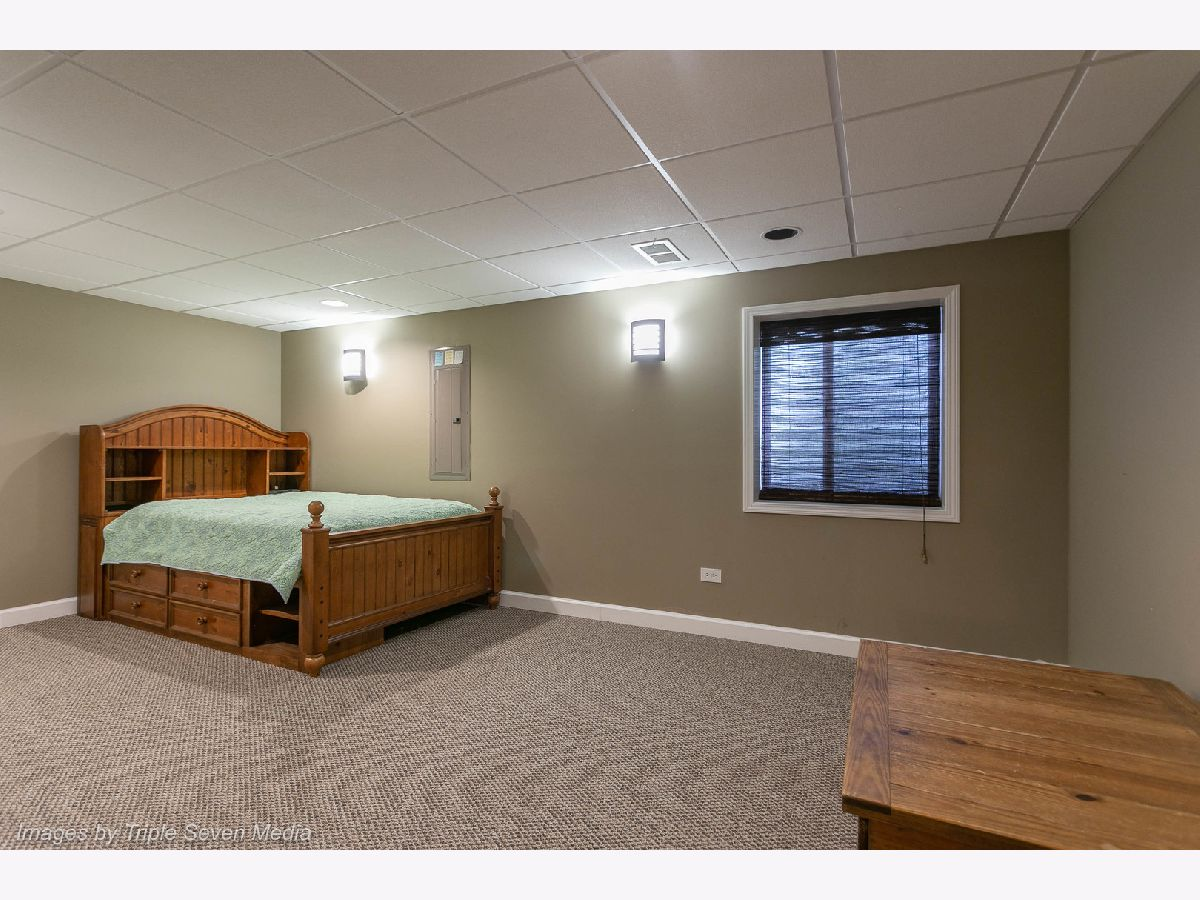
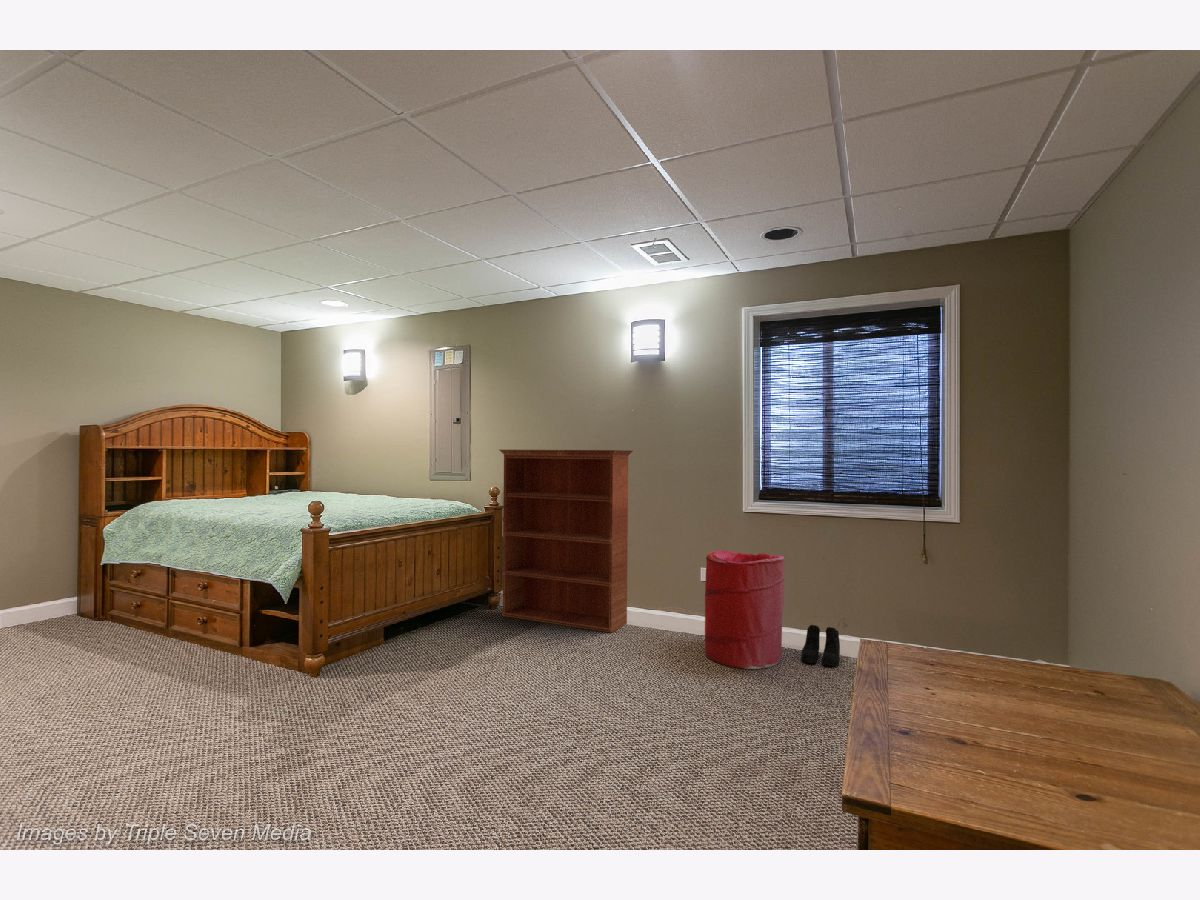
+ laundry hamper (744, 603)
+ boots (818, 643)
+ bookcase (564, 534)
